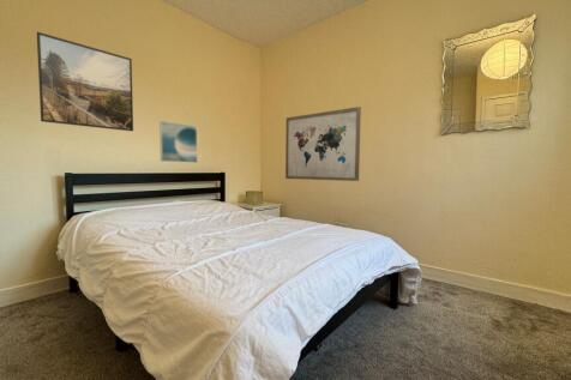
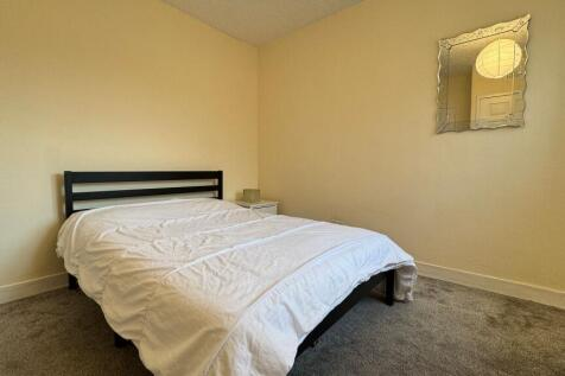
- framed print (90, 86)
- wall art (319, 146)
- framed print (179, 143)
